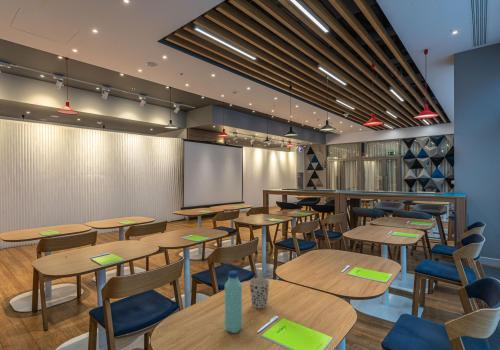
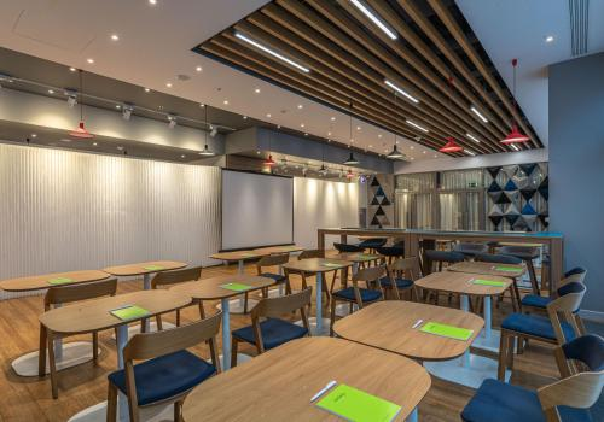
- water bottle (233, 300)
- cup (259, 293)
